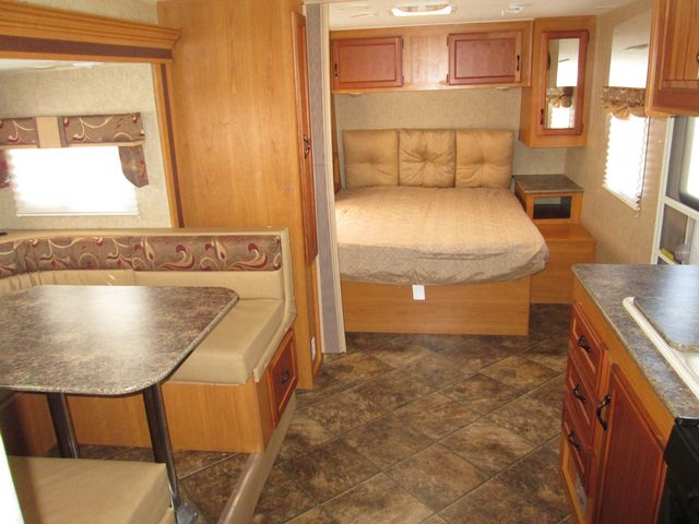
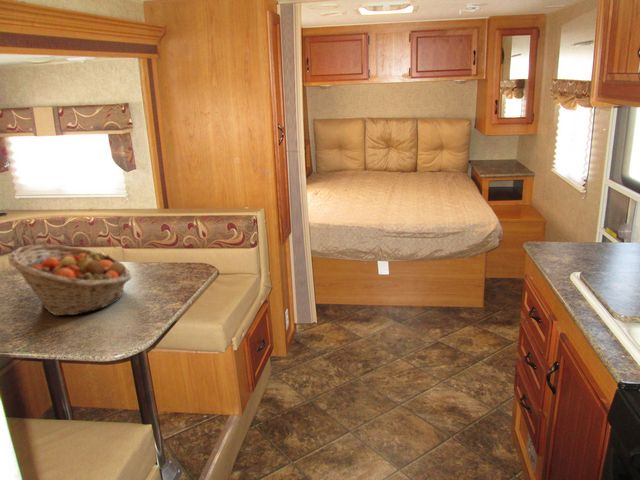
+ fruit basket (73, 273)
